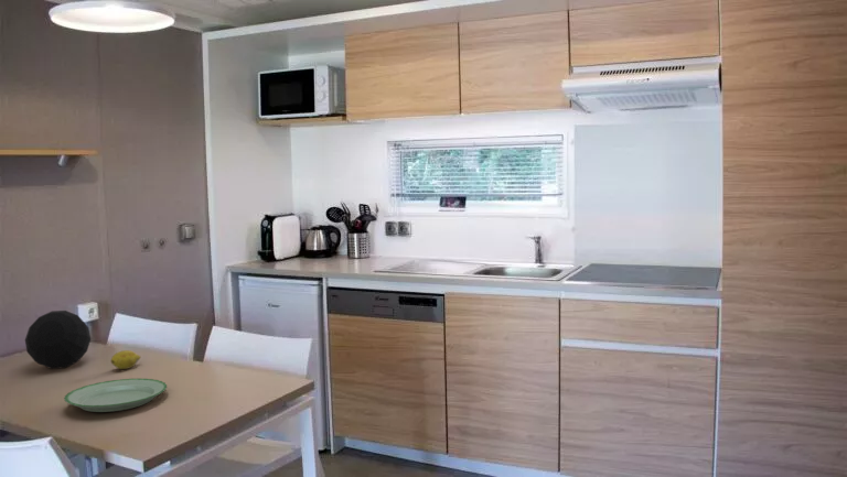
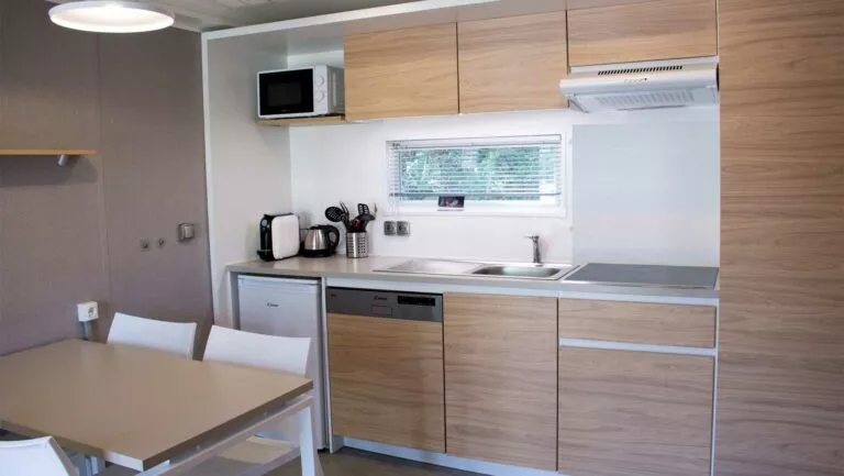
- fruit (126, 359)
- decorative orb (57, 339)
- plate (117, 395)
